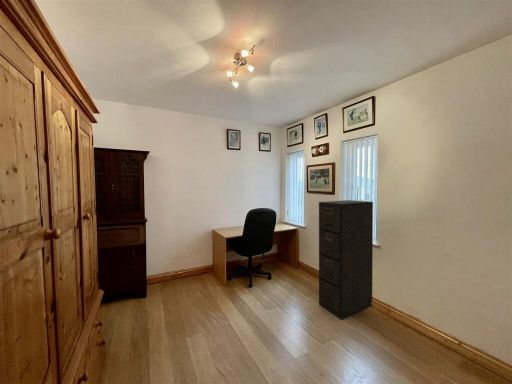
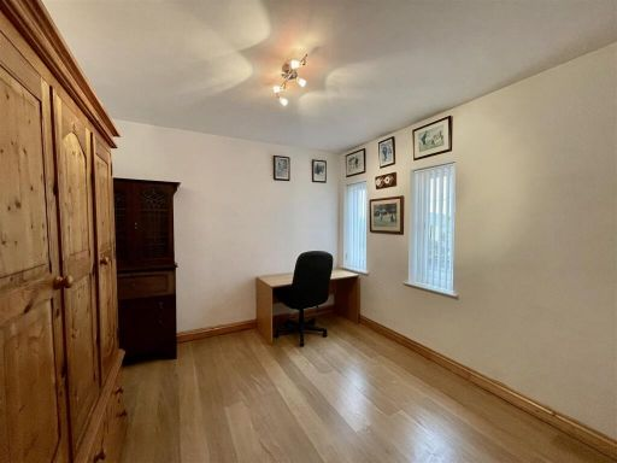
- filing cabinet (344, 254)
